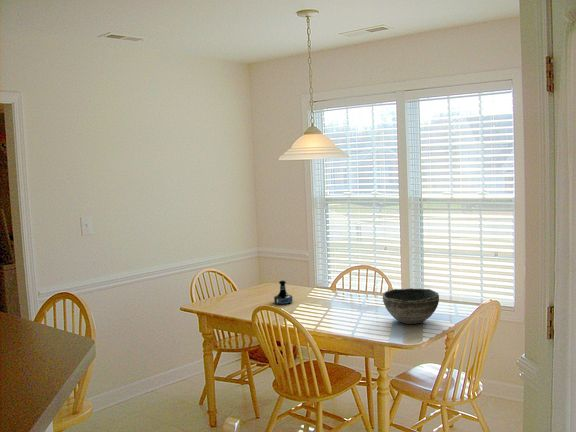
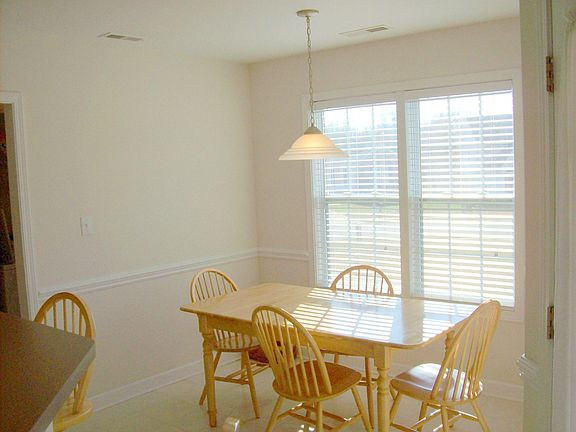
- tequila bottle (282, 292)
- bowl (411, 307)
